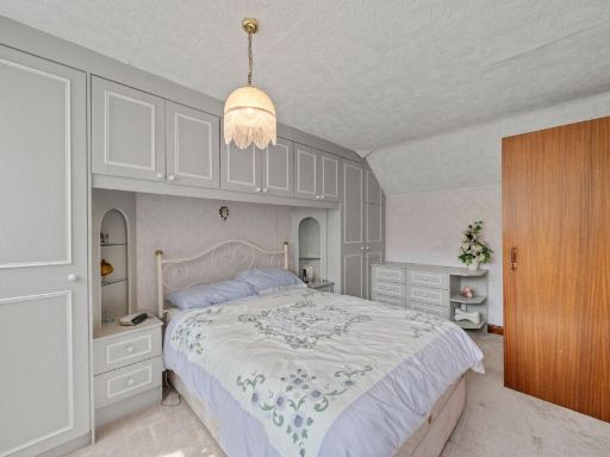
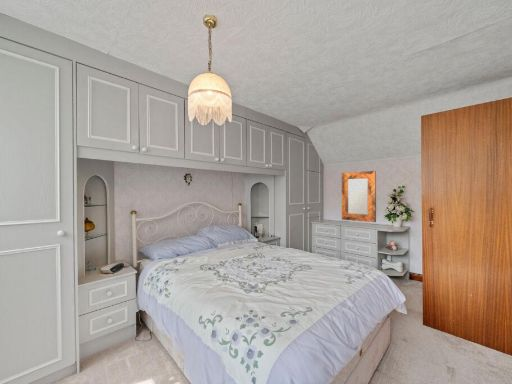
+ home mirror (357, 196)
